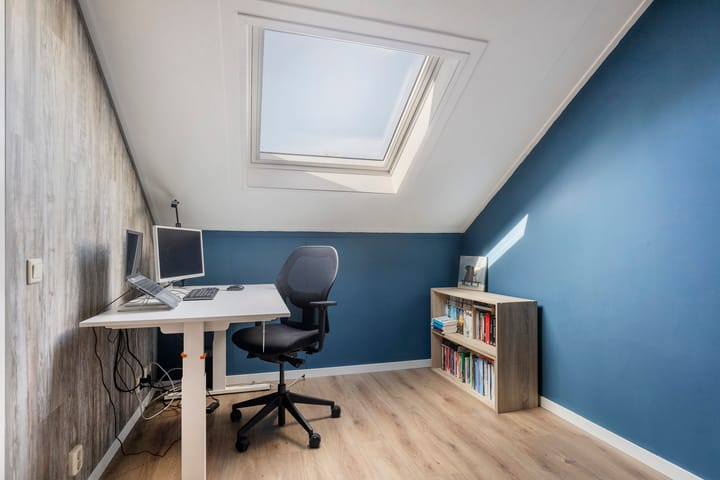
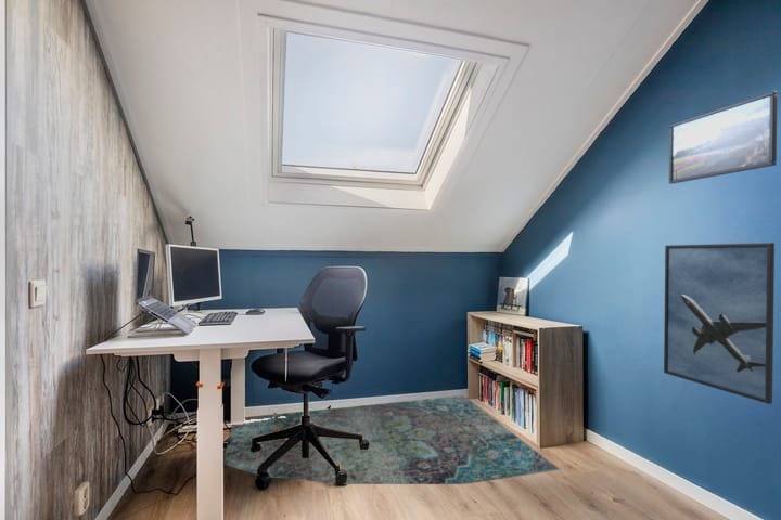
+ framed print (713, 315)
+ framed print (716, 142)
+ rug (375, 440)
